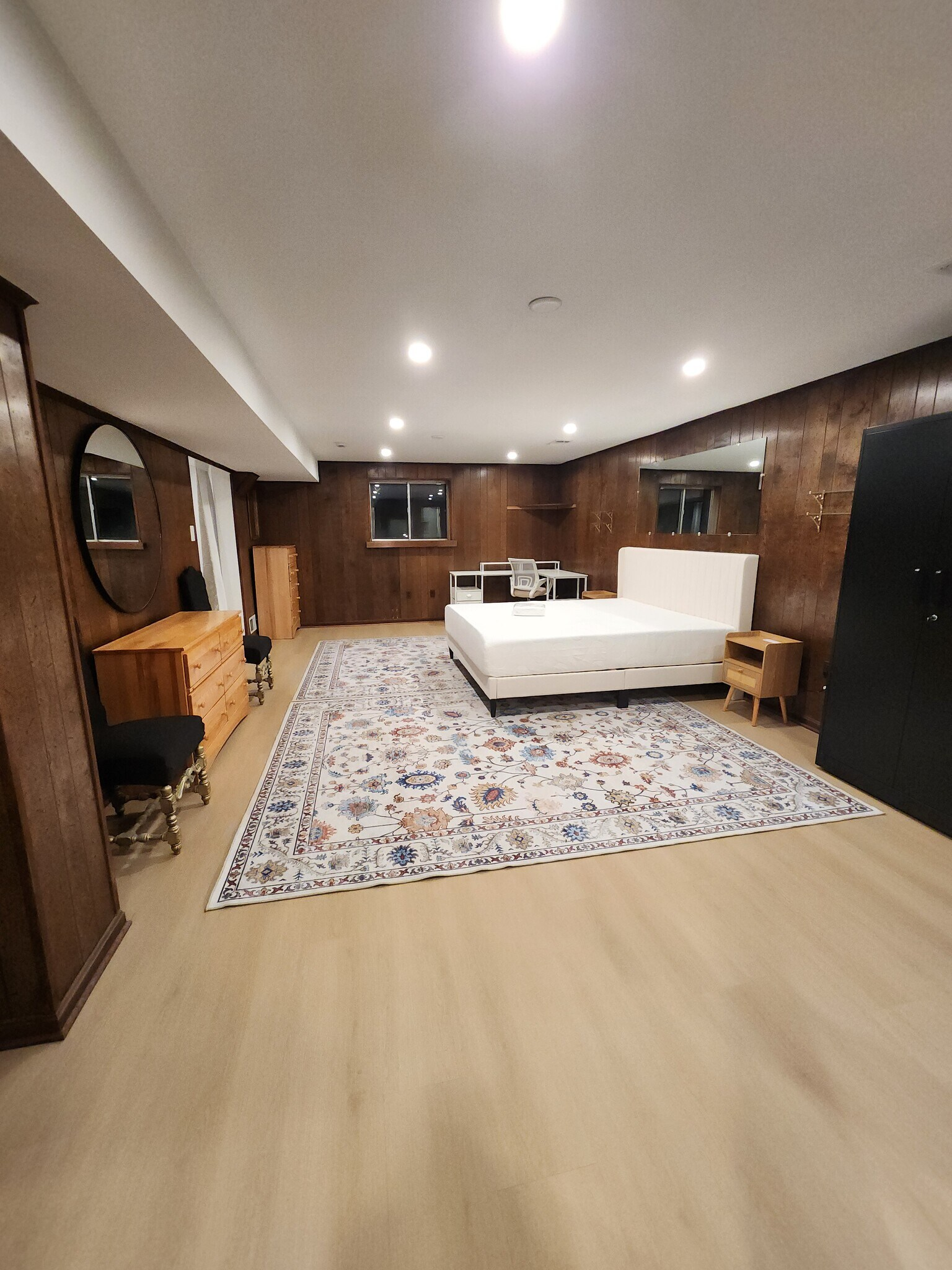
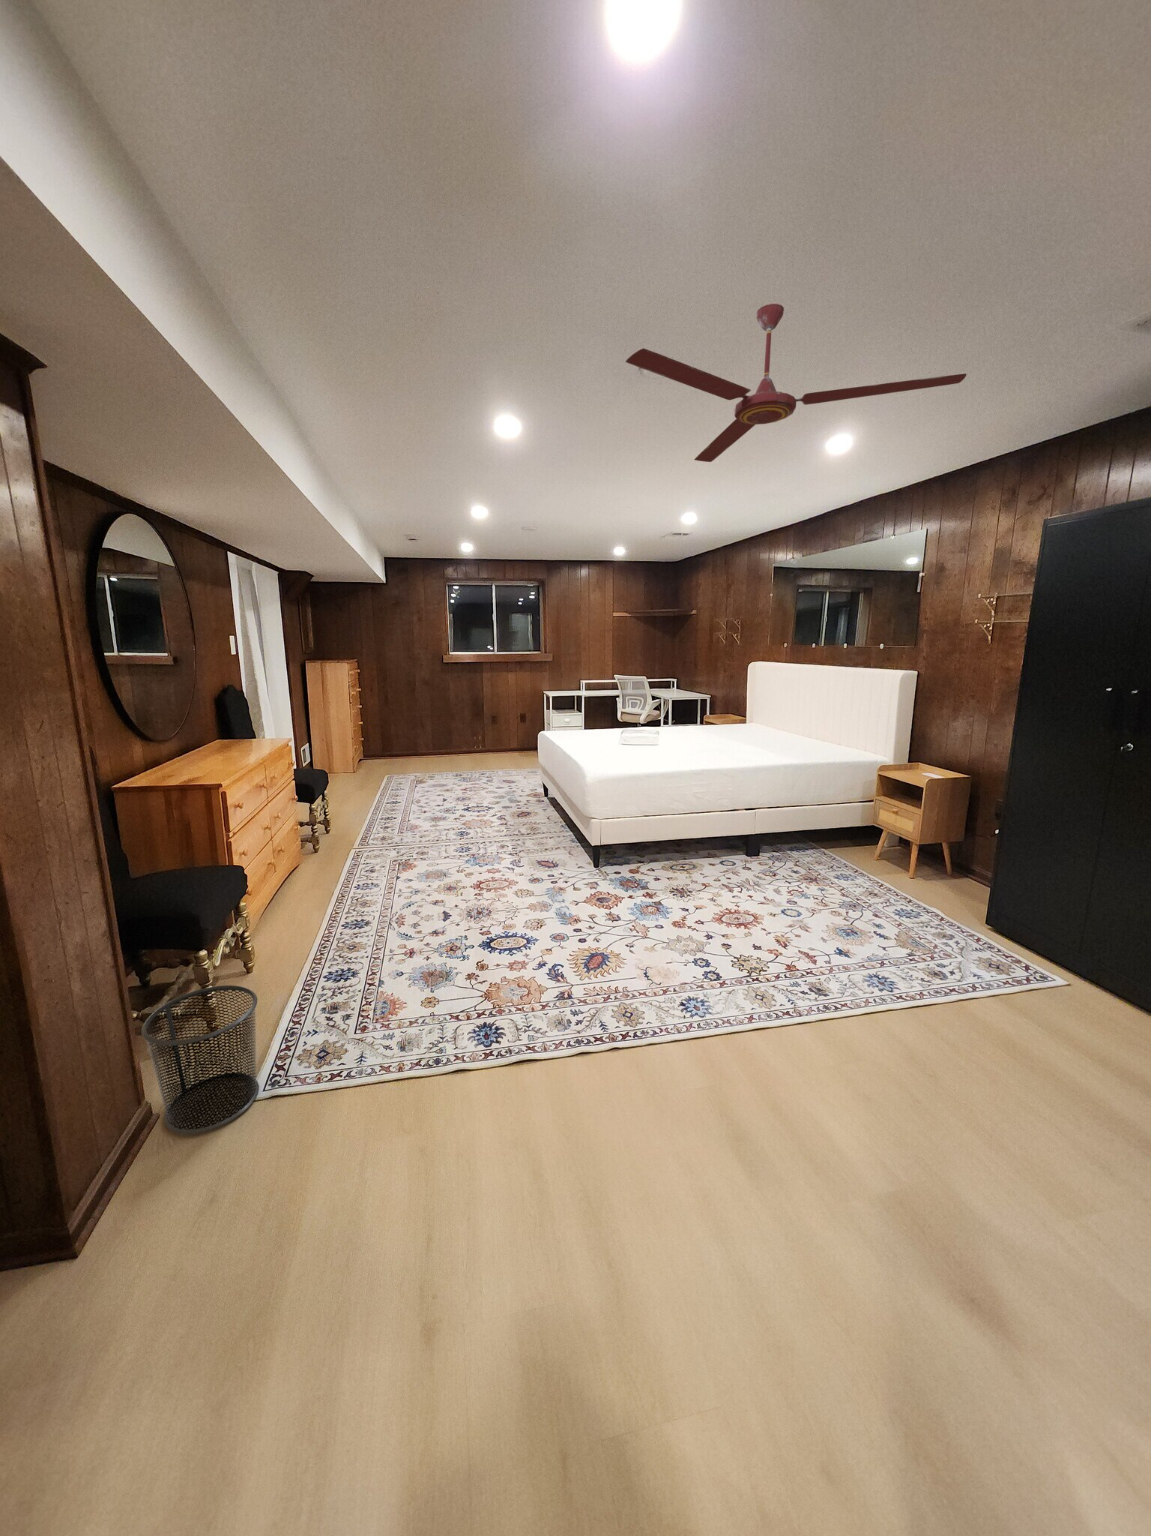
+ ceiling fan (808, 393)
+ waste bin (207, 1057)
